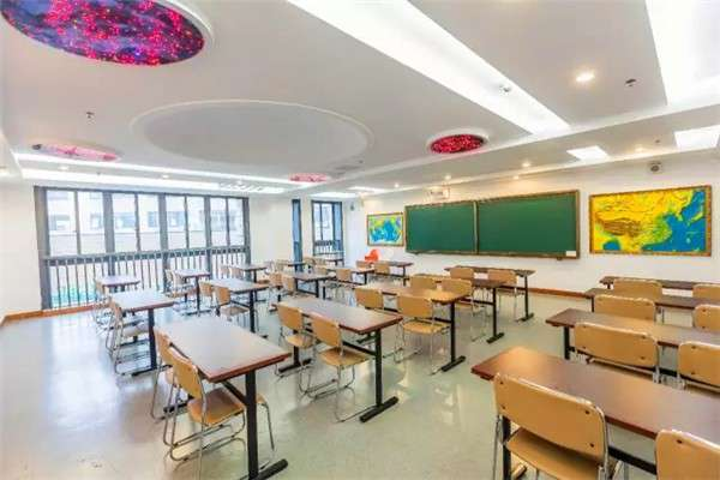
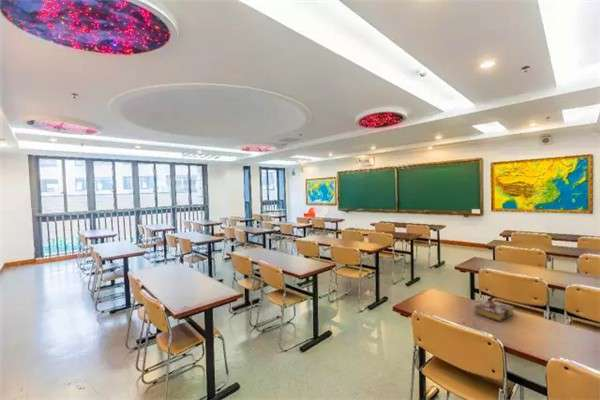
+ book (494, 310)
